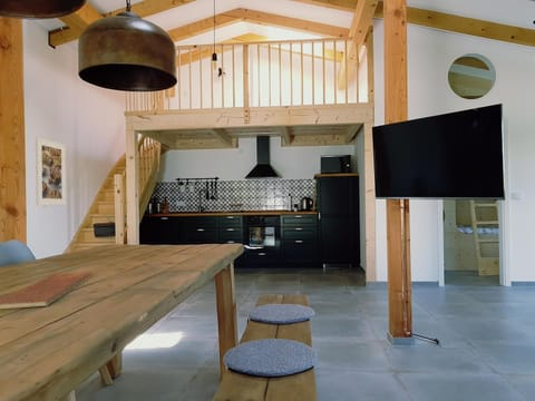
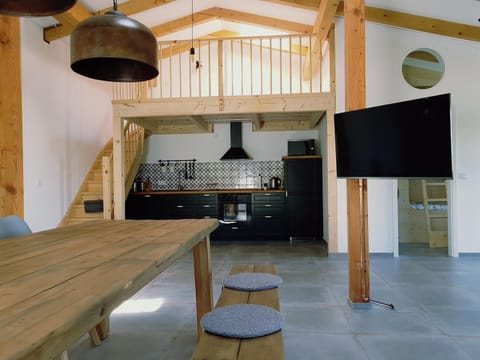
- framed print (51, 173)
- chopping board (49, 286)
